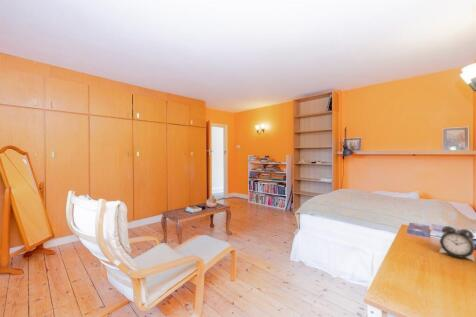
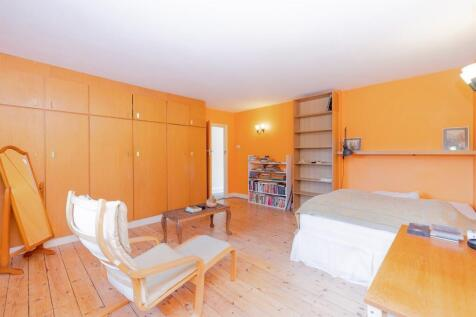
- alarm clock (456, 241)
